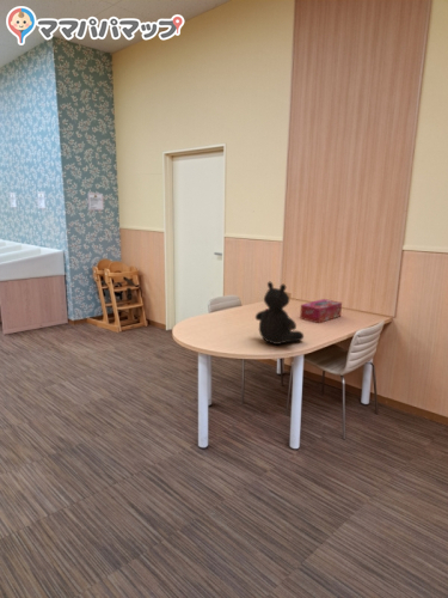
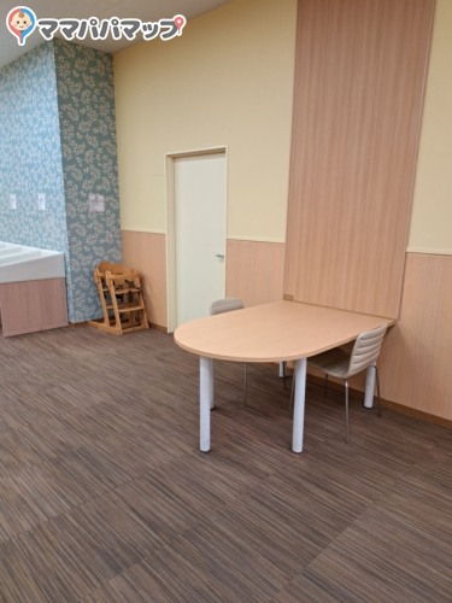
- teddy bear (281, 311)
- tissue box (320, 310)
